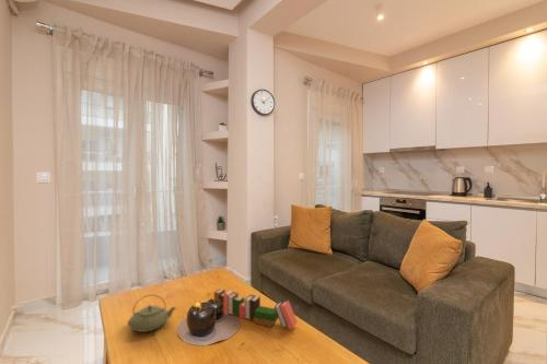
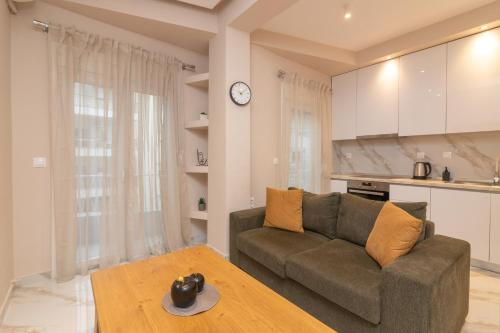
- teapot (152, 309)
- book (253, 307)
